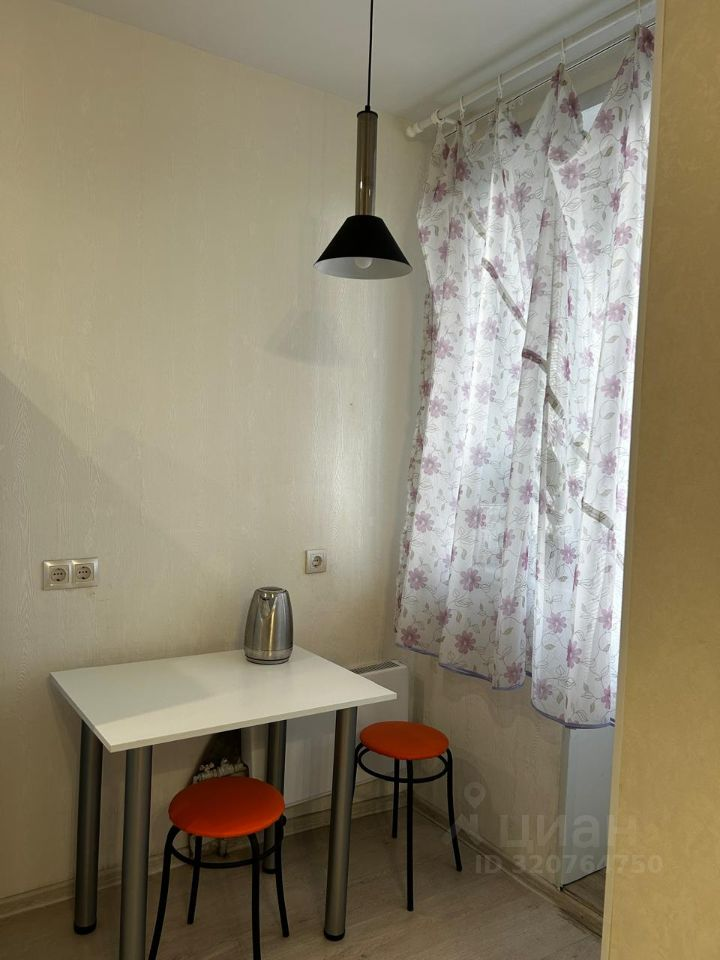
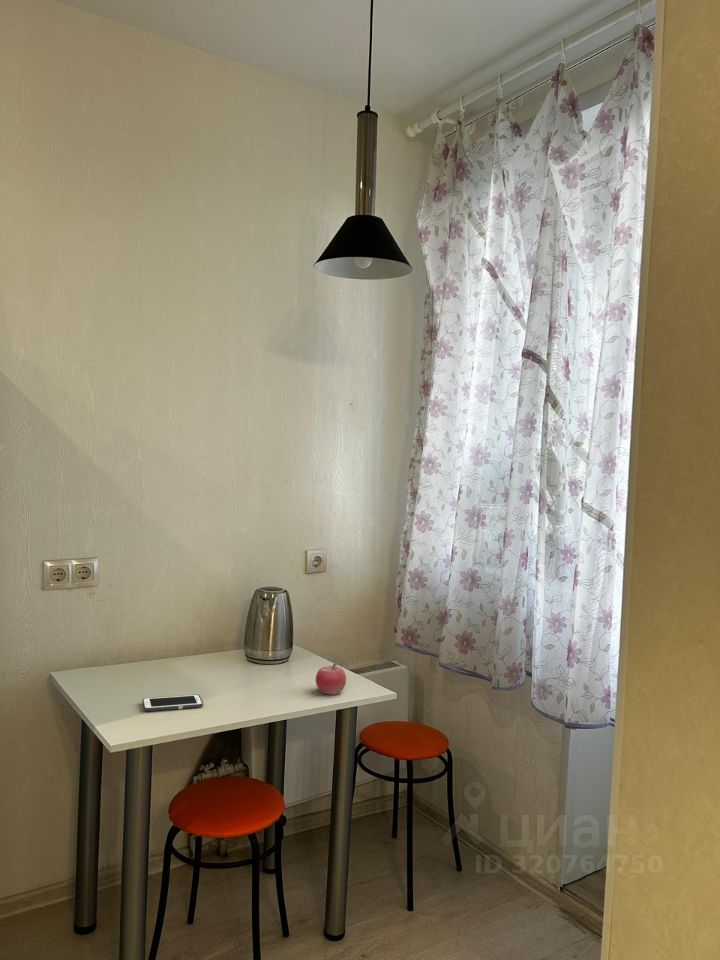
+ cell phone (172, 702)
+ fruit (331, 677)
